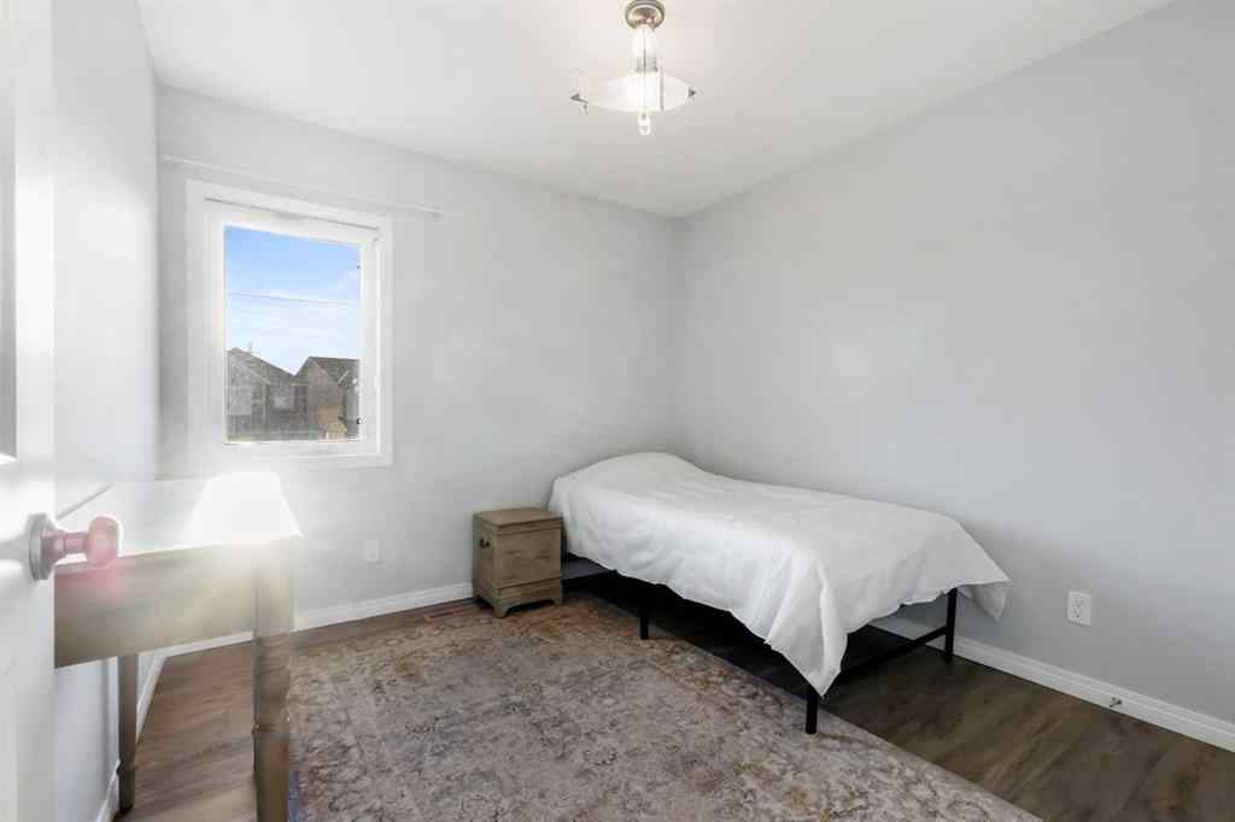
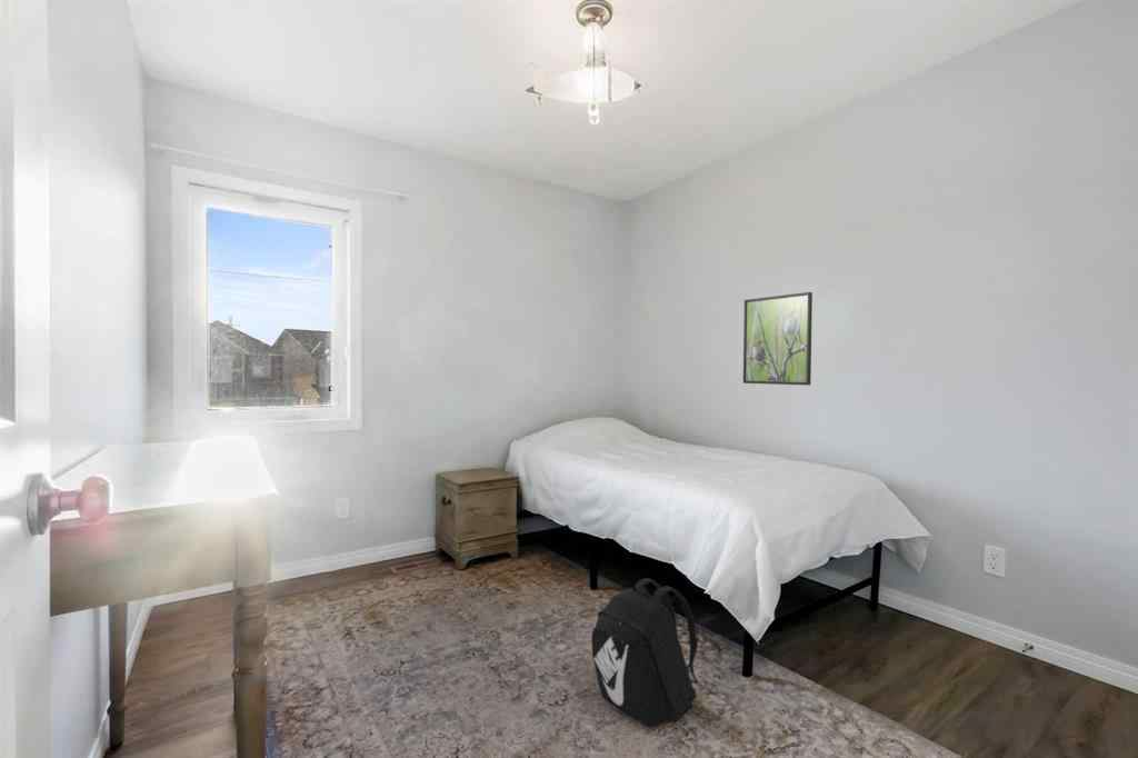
+ backpack (650, 638)
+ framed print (776, 340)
